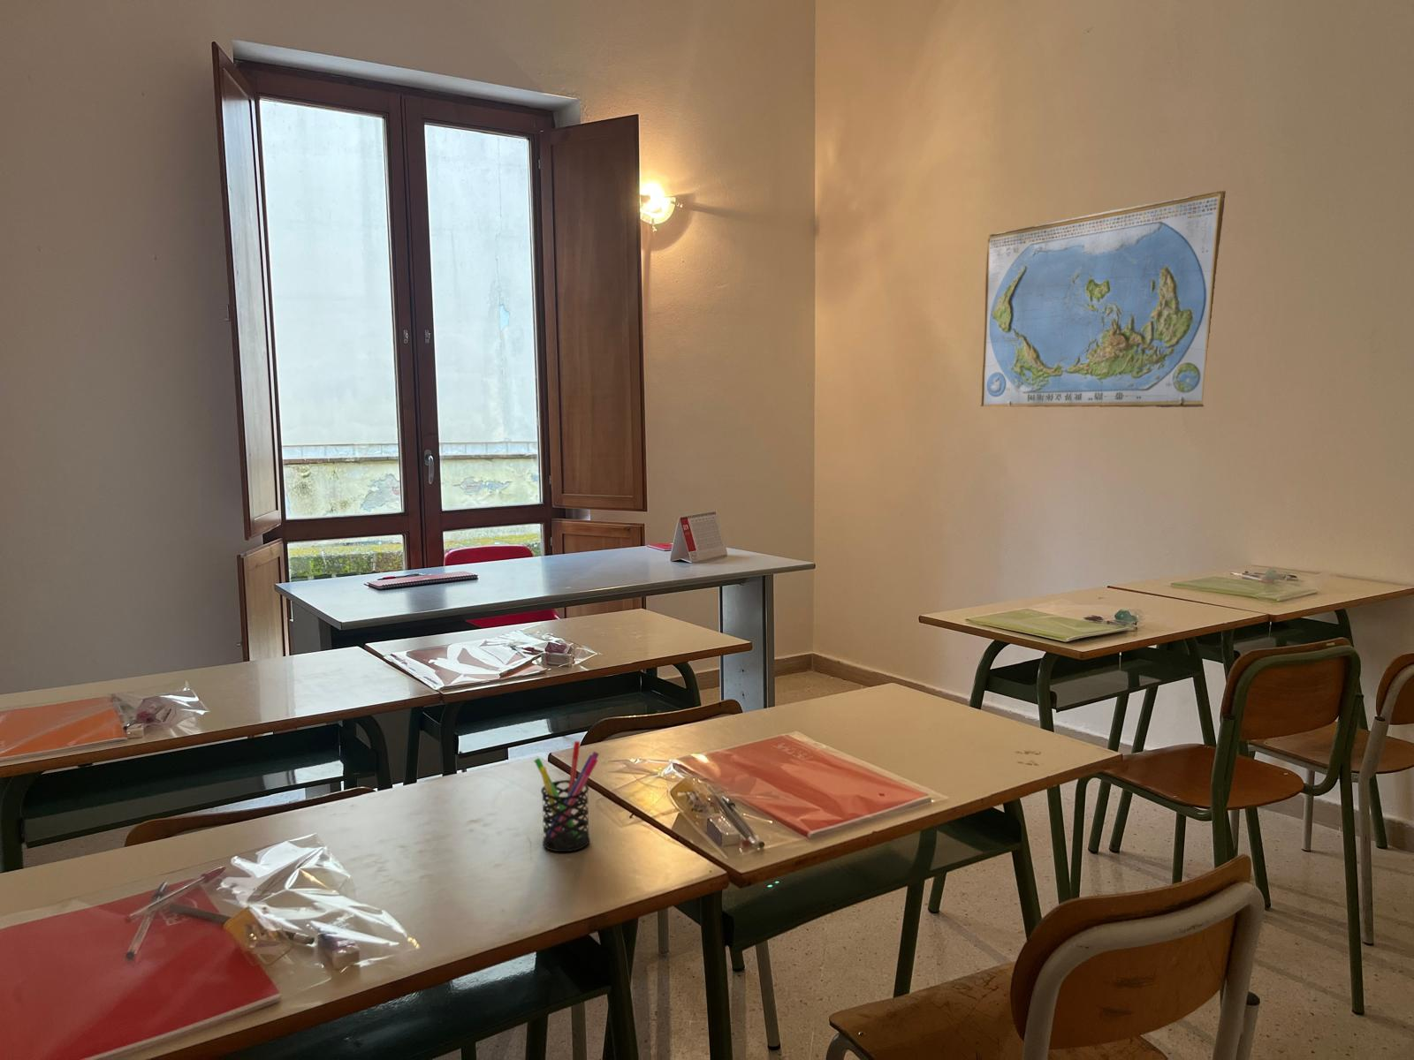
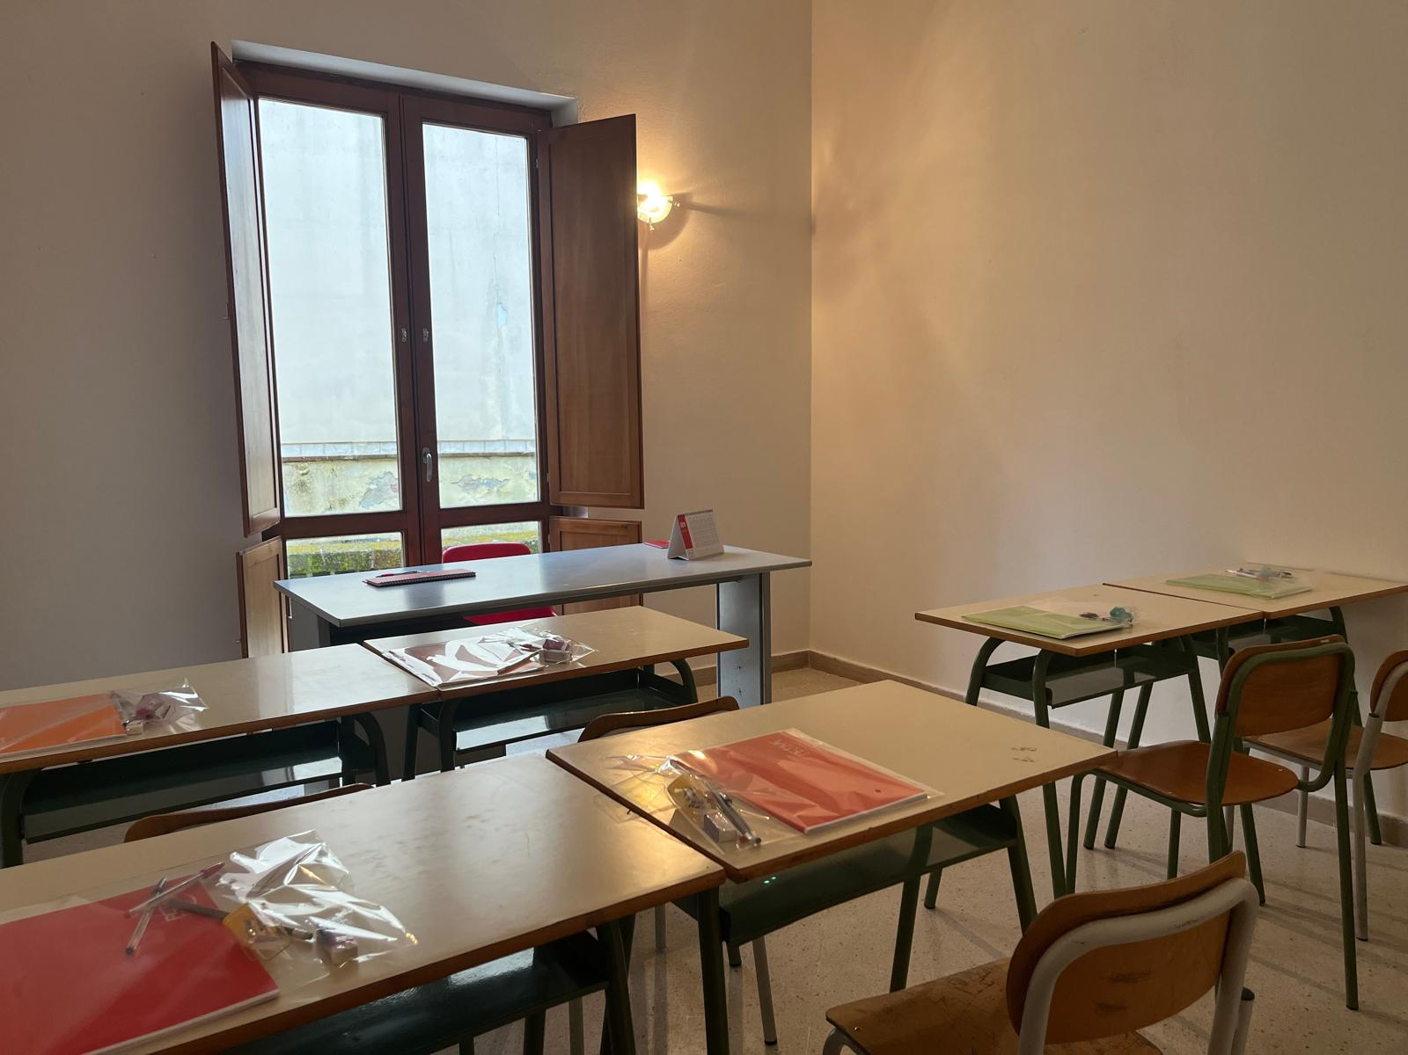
- pen holder (562, 793)
- world map (1087, 312)
